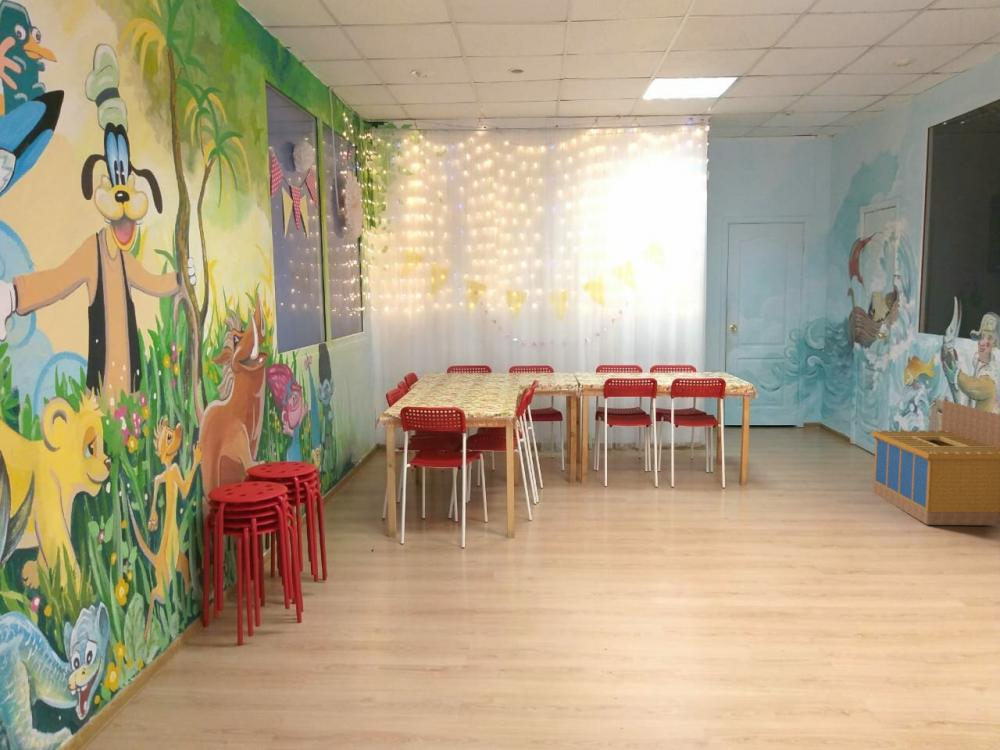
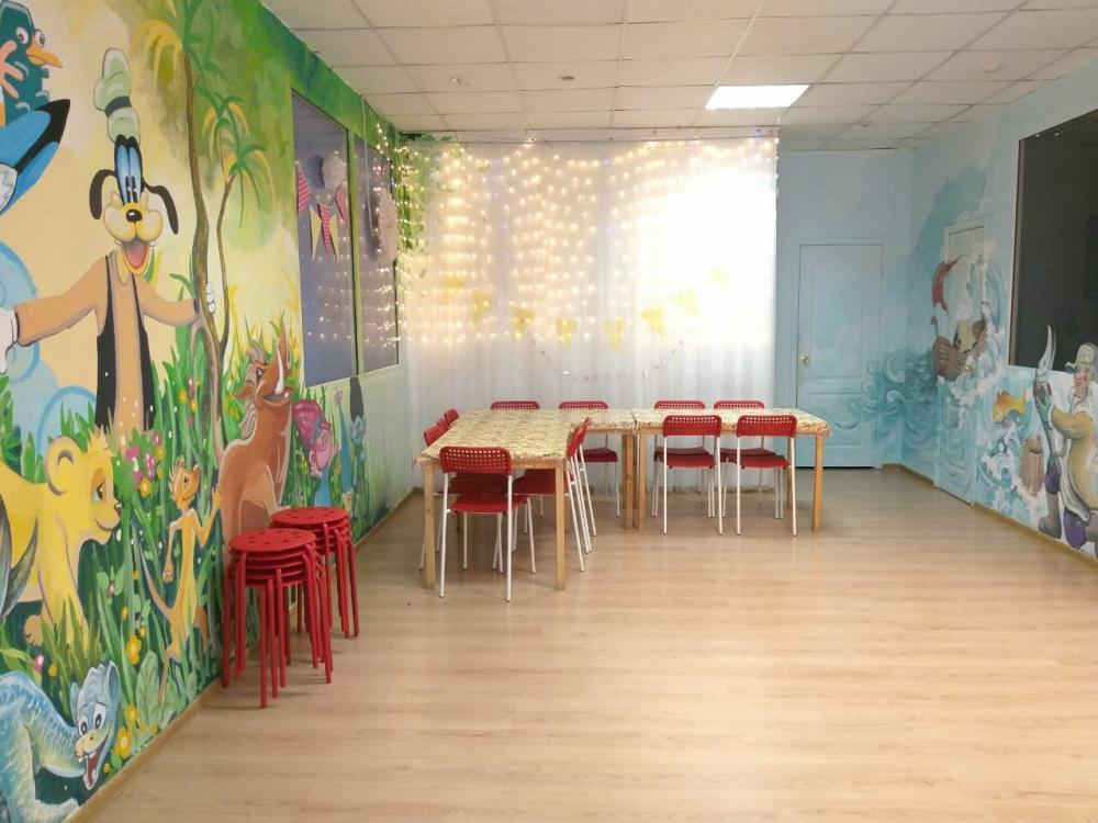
- storage bin (939, 459)
